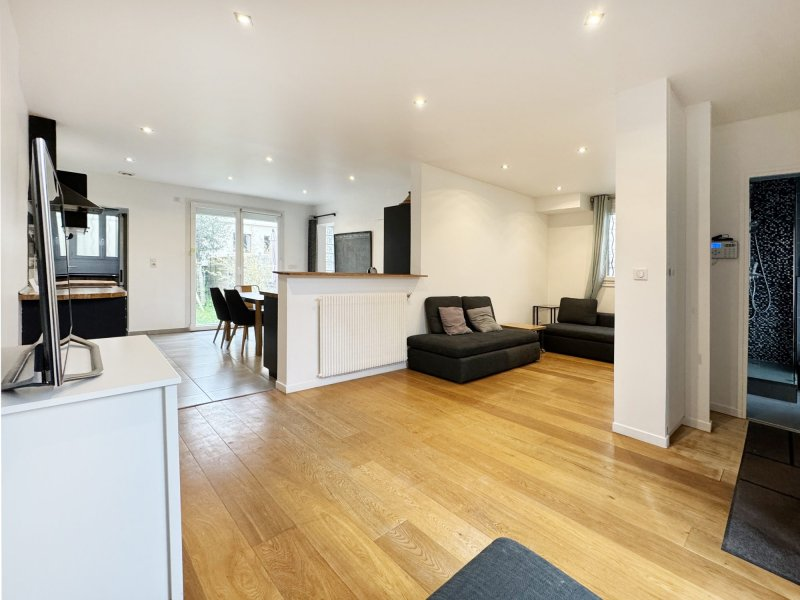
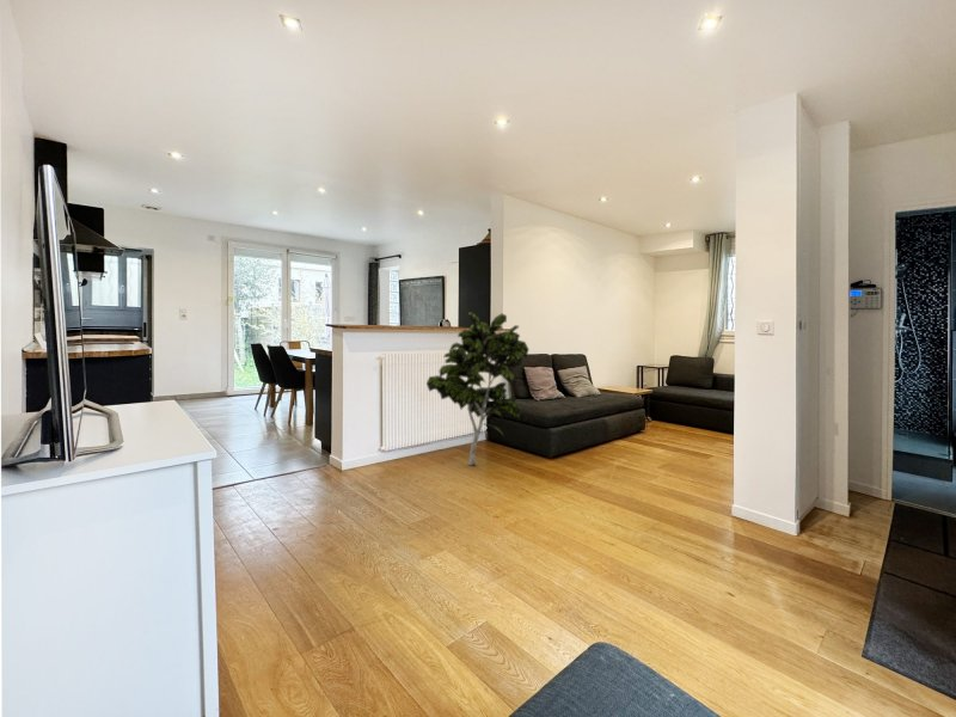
+ indoor plant (474, 388)
